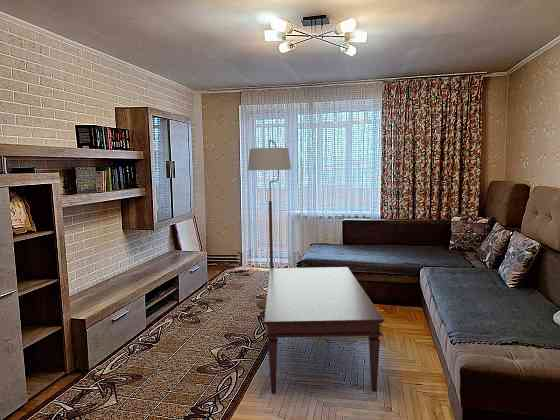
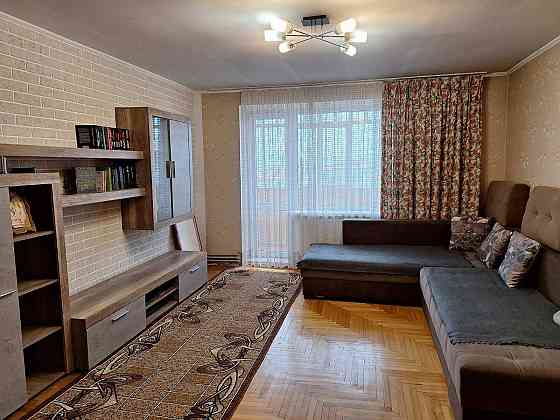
- floor lamp (271, 222)
- coffee table (315, 318)
